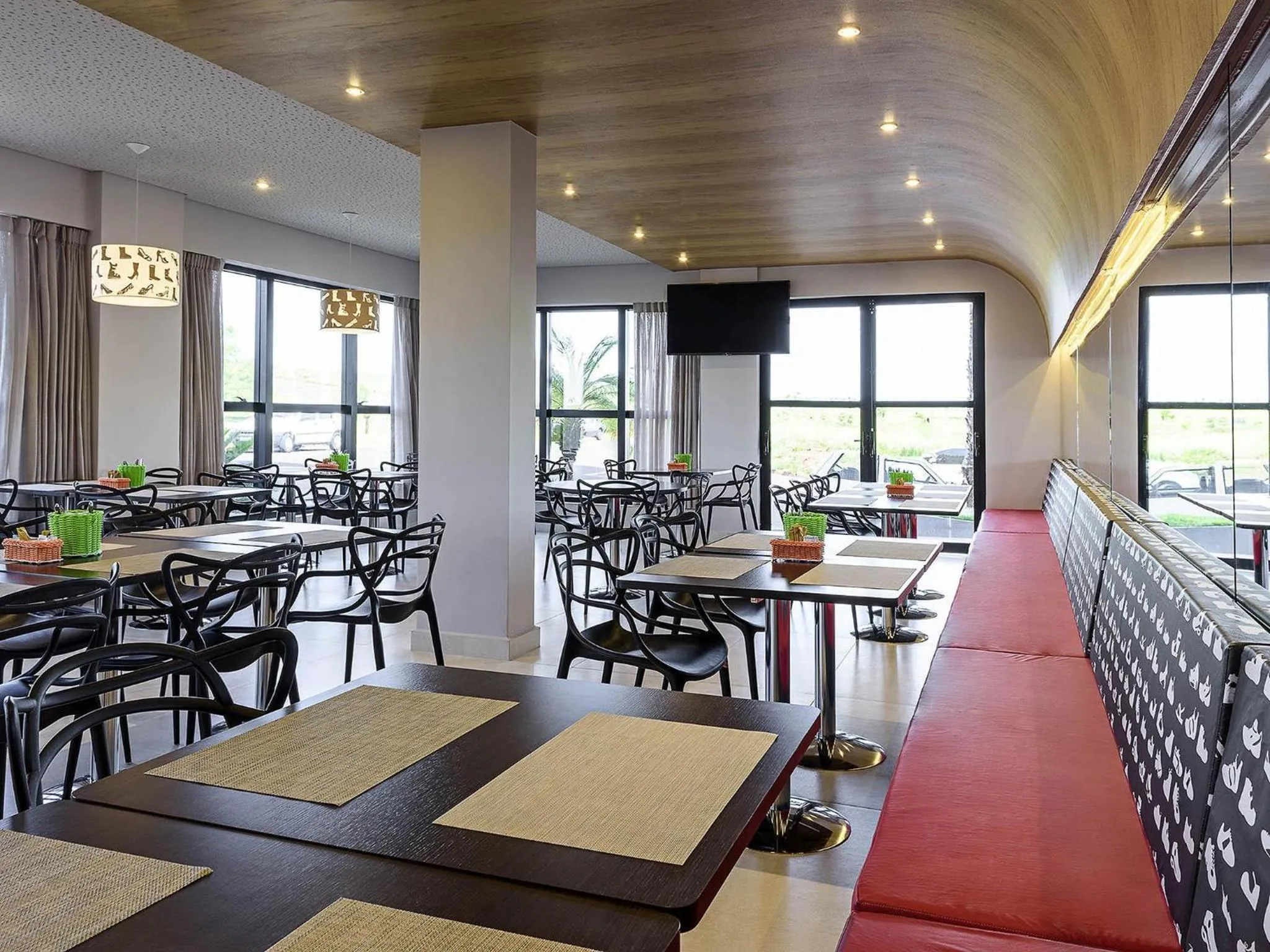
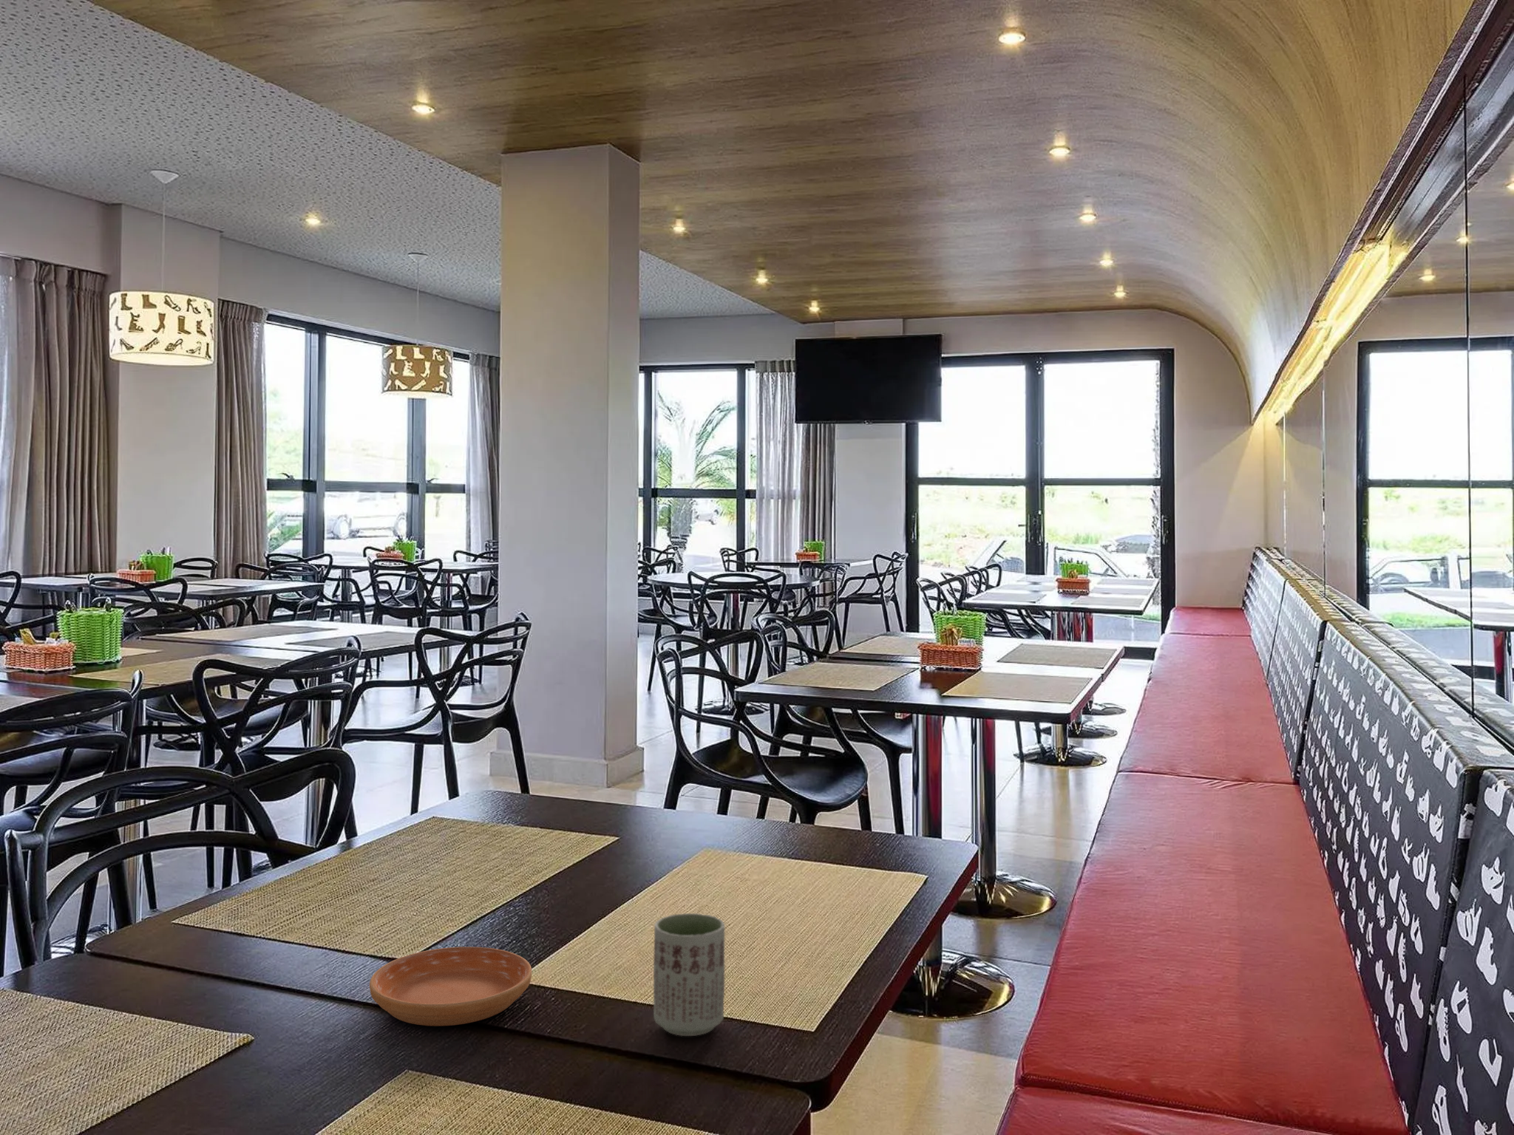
+ saucer (452, 986)
+ cup (689, 974)
